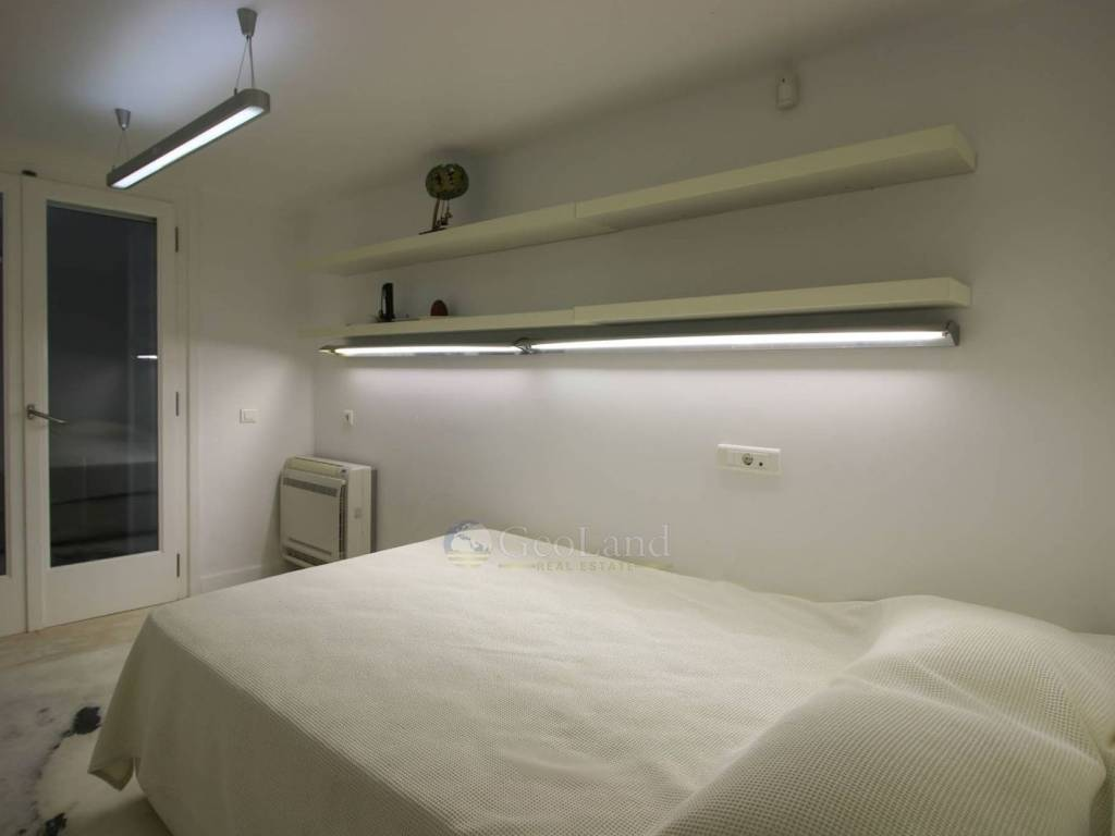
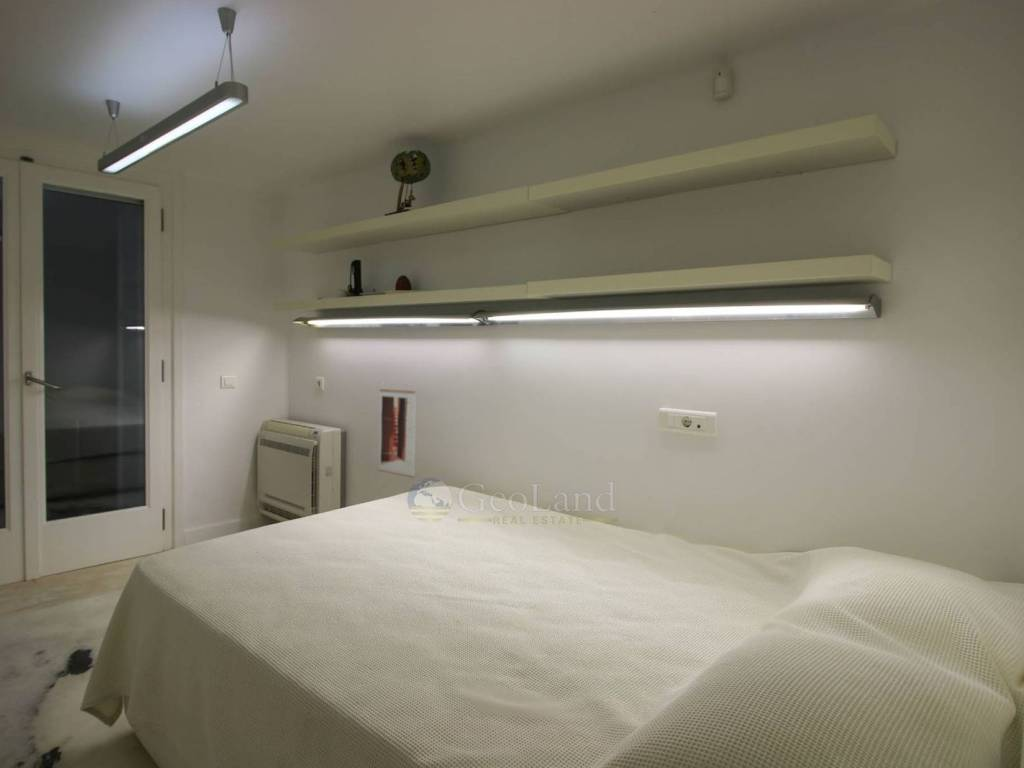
+ wall art (396, 432)
